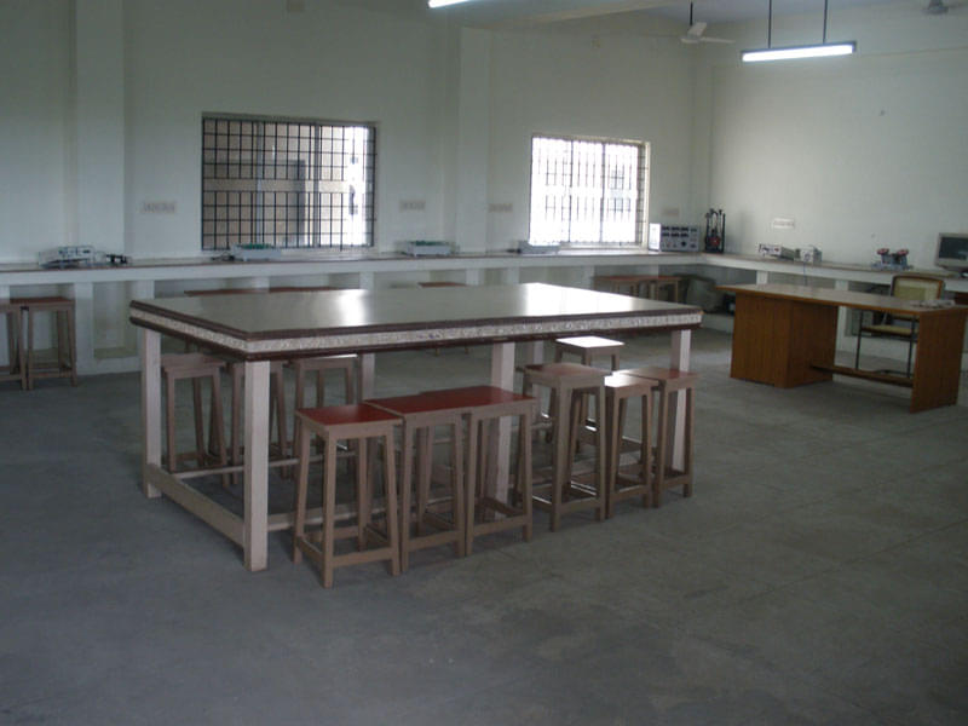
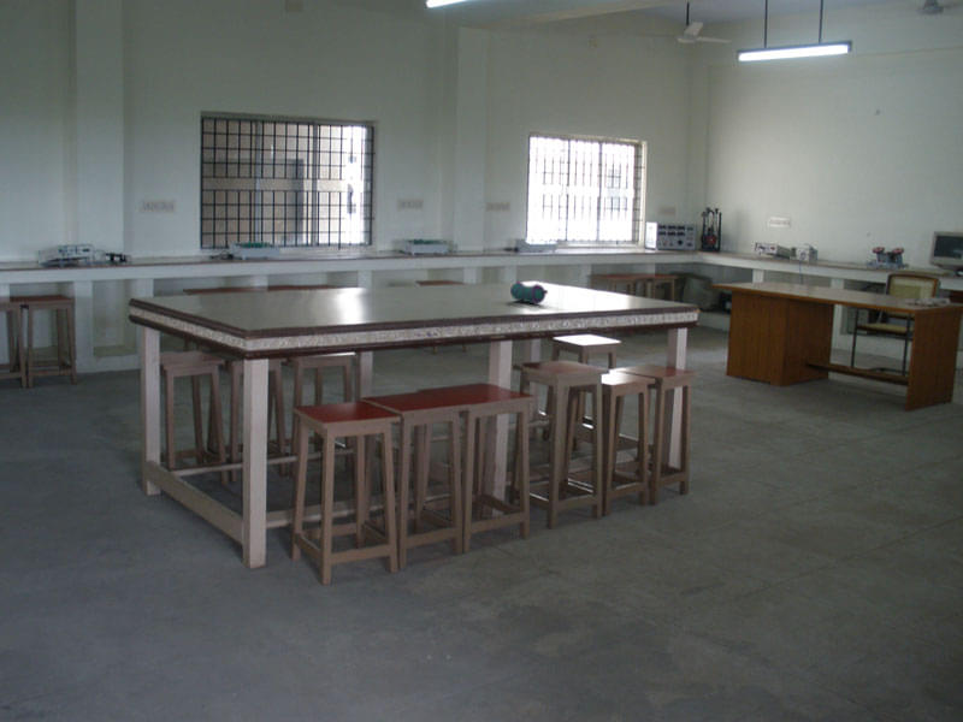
+ pencil case (527, 291)
